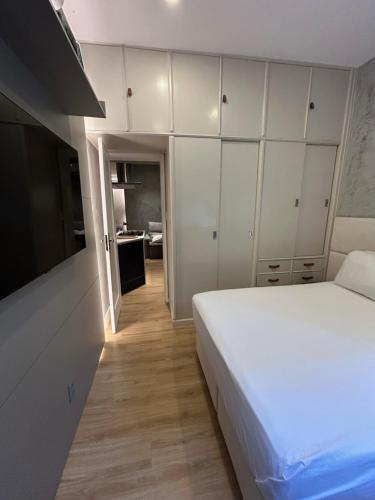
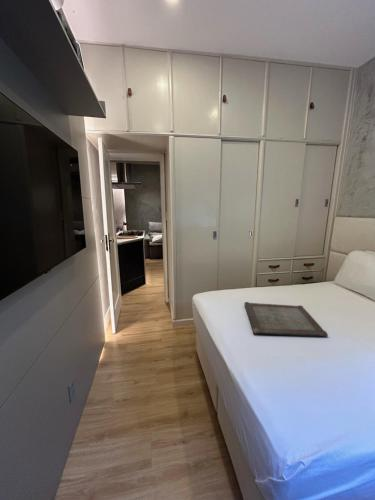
+ serving tray (280, 317)
